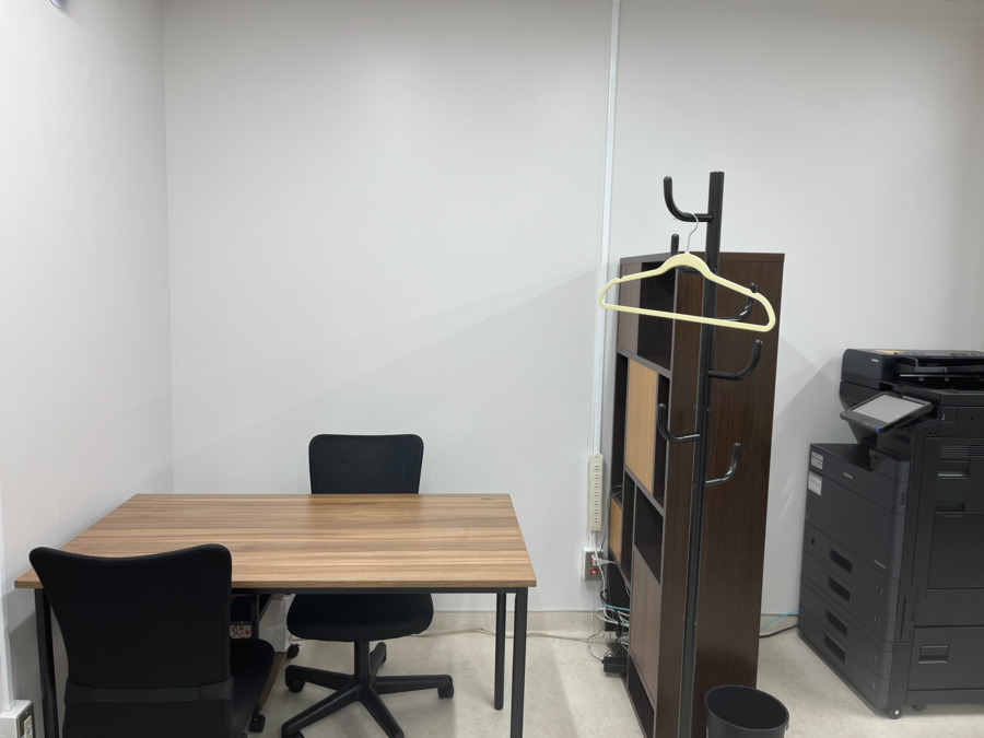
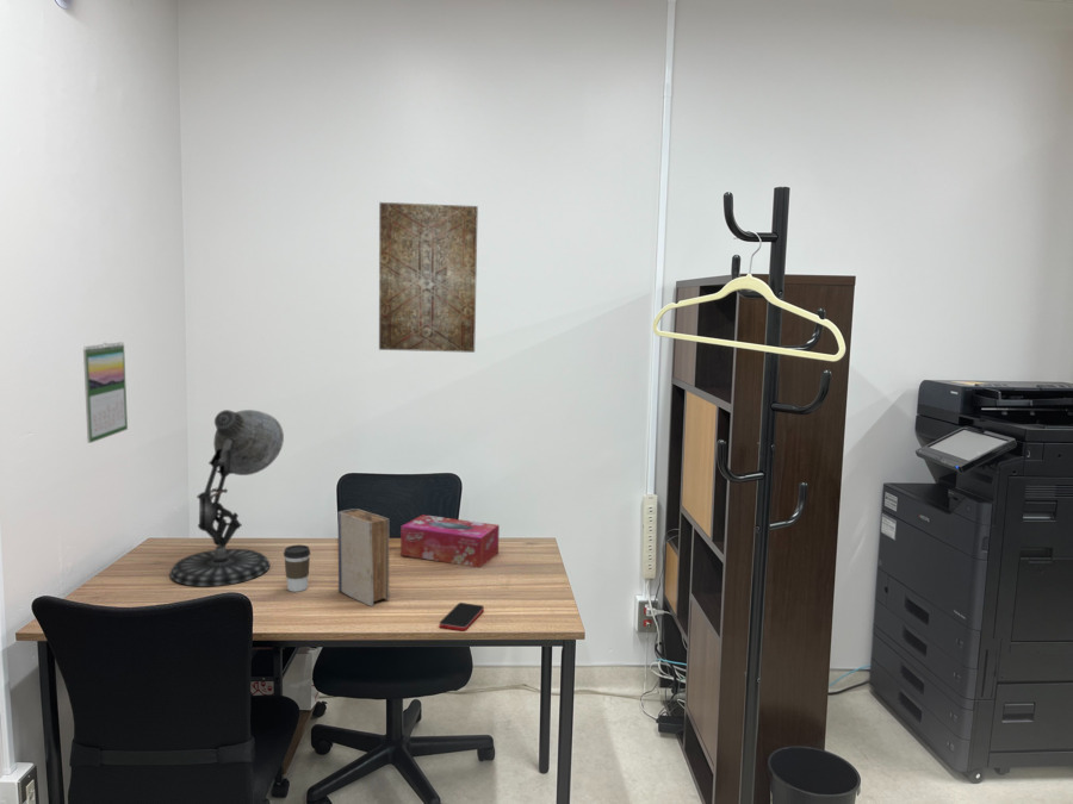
+ calendar (106, 389)
+ coffee cup (297, 568)
+ desk lamp (227, 490)
+ wall art (428, 278)
+ book (362, 553)
+ smartphone (461, 616)
+ tissue box (449, 540)
